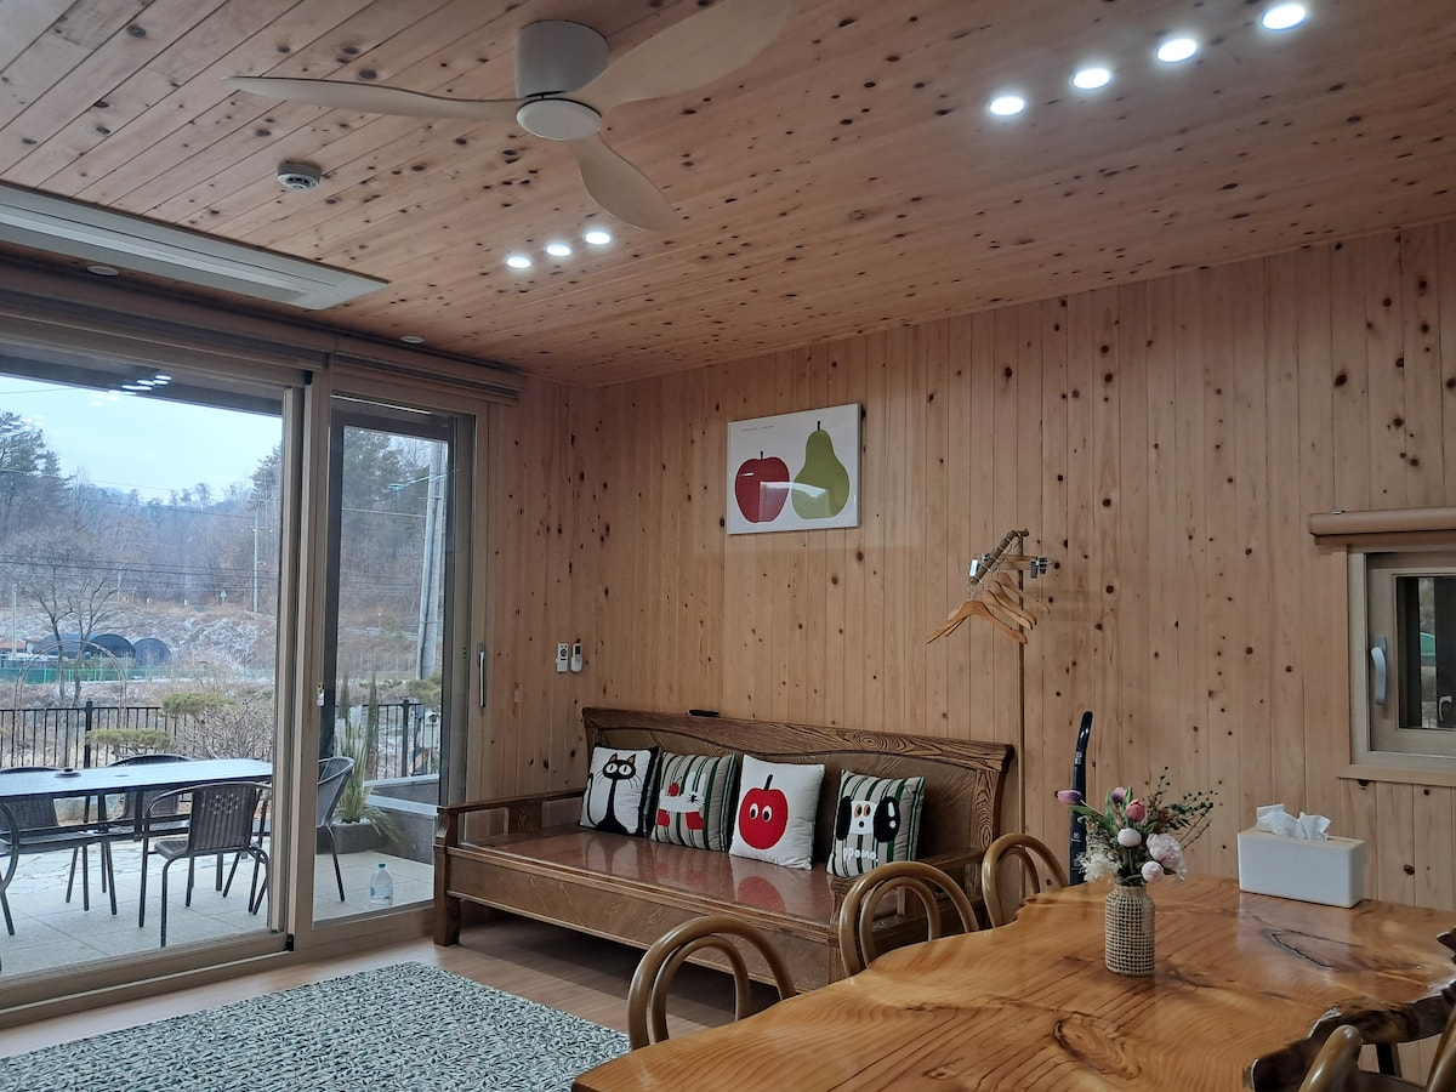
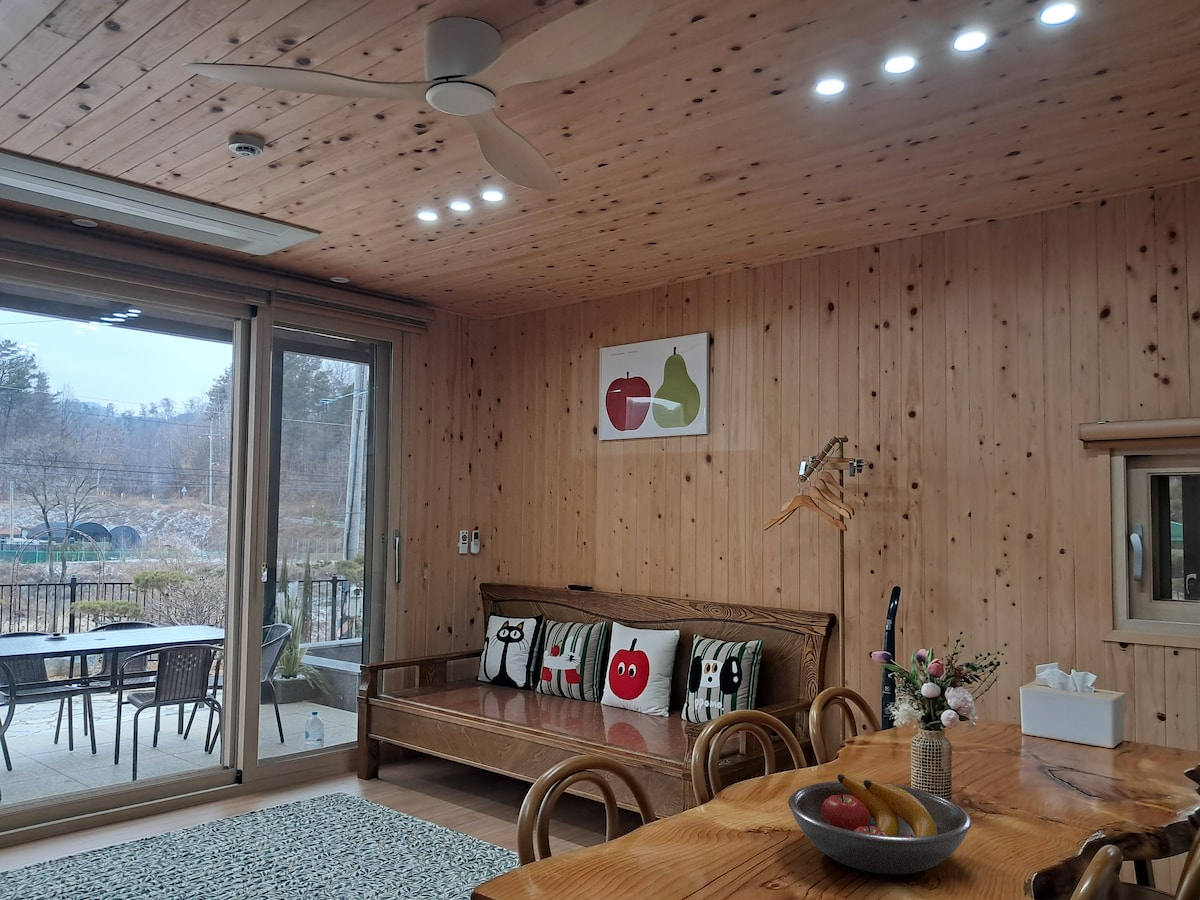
+ fruit bowl (877, 826)
